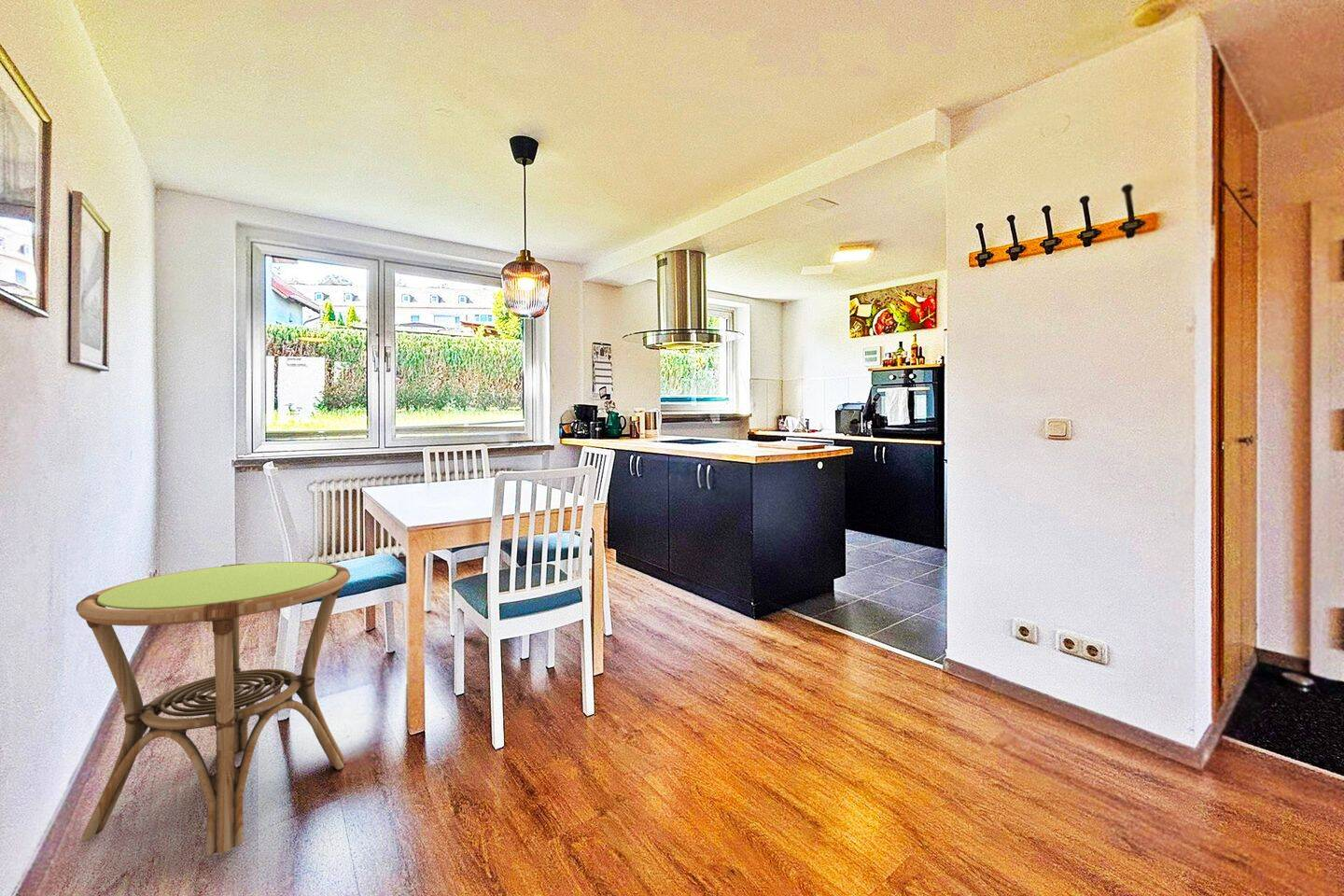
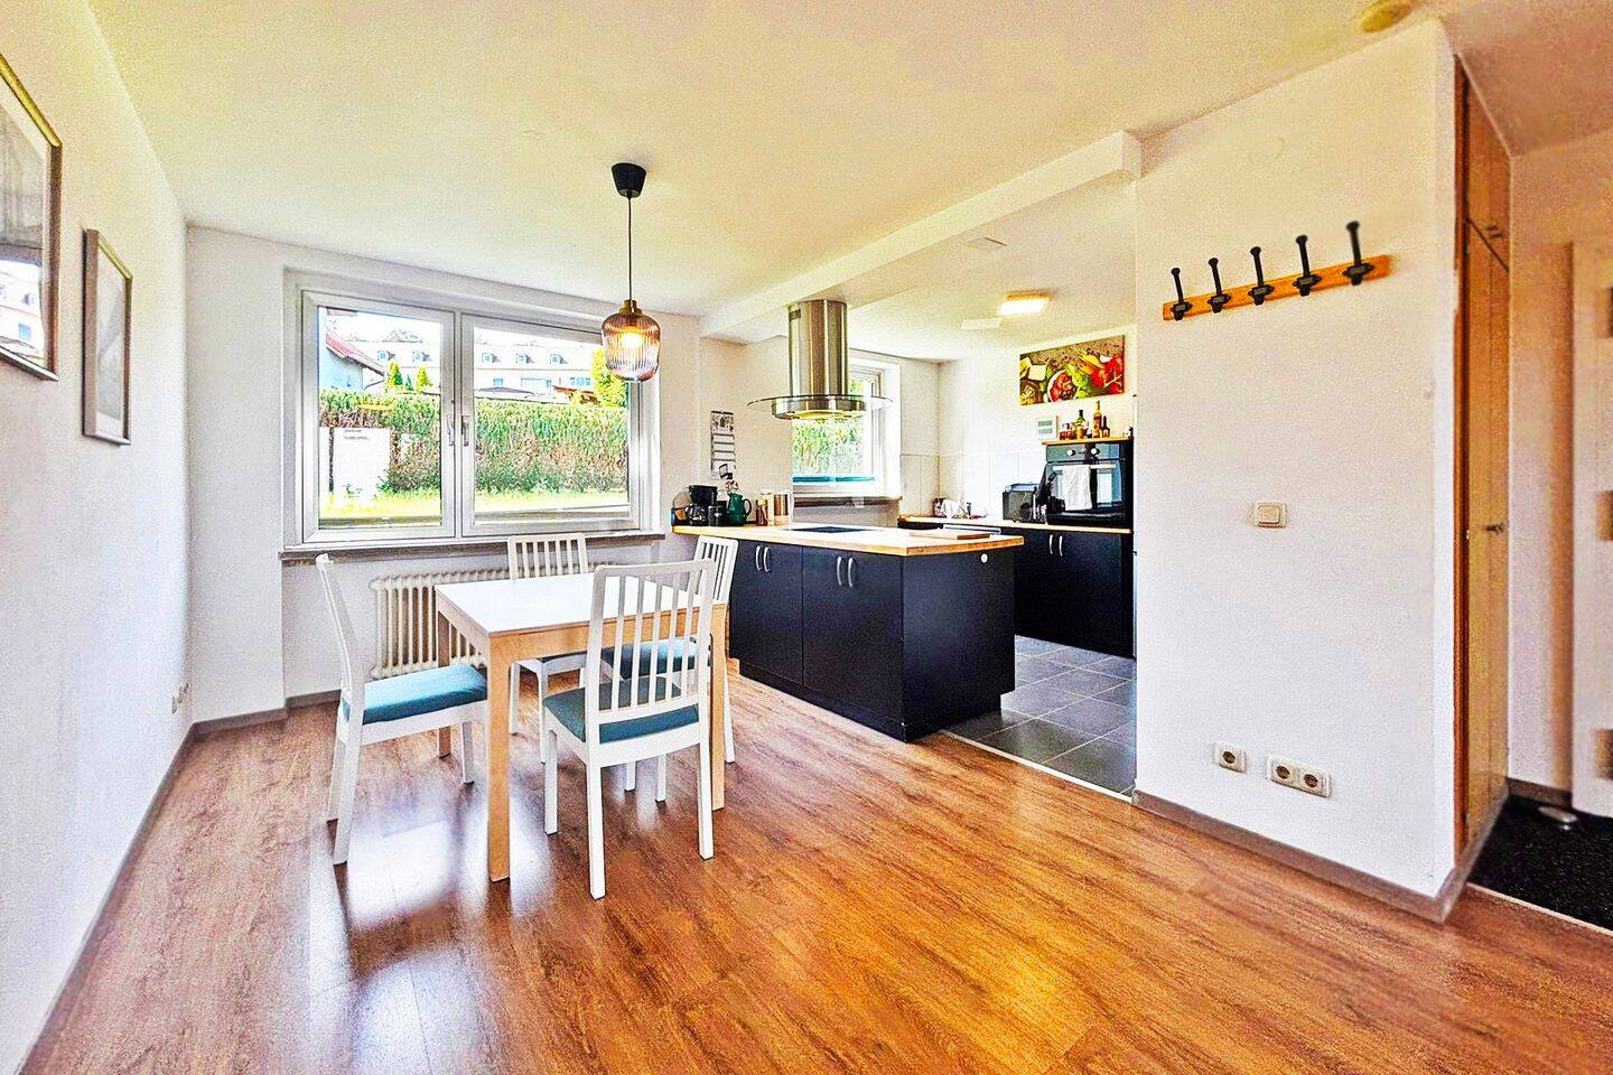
- side table (230, 687)
